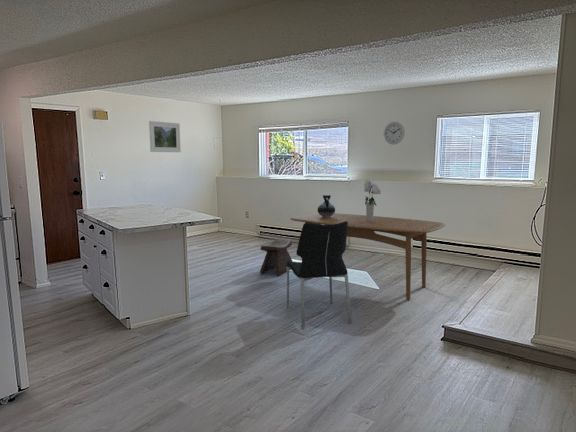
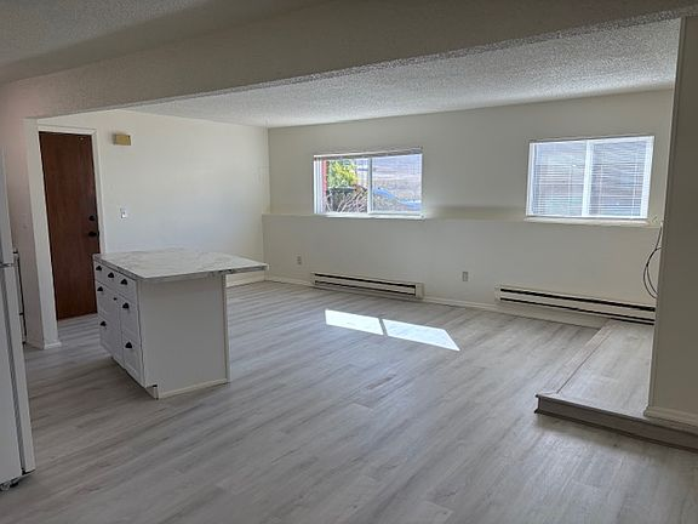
- ceramic jug (326, 206)
- bouquet (371, 199)
- wall clock (393, 133)
- dining table (363, 238)
- stool (277, 256)
- chair (317, 267)
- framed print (165, 137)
